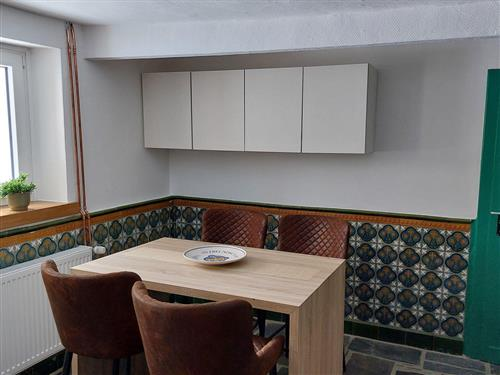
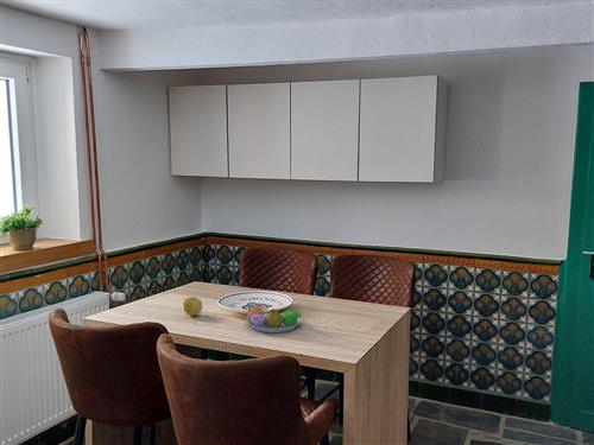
+ apple (192, 306)
+ fruit bowl (274, 314)
